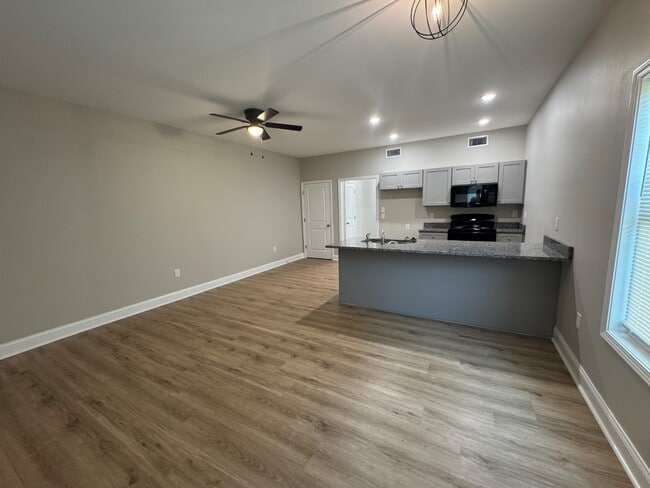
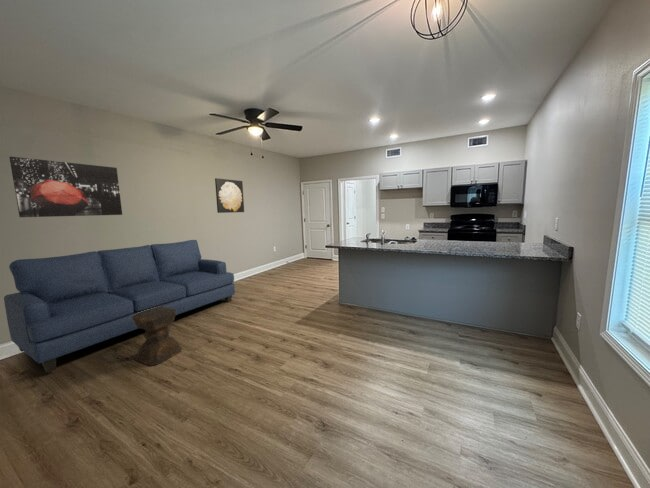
+ wall art (230, 196)
+ stool (157, 333)
+ sofa (142, 285)
+ wall art (73, 189)
